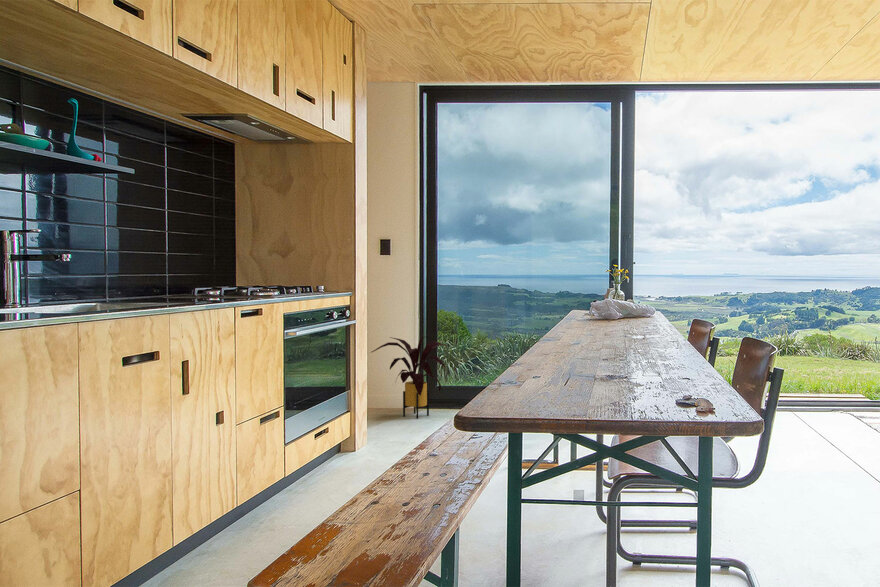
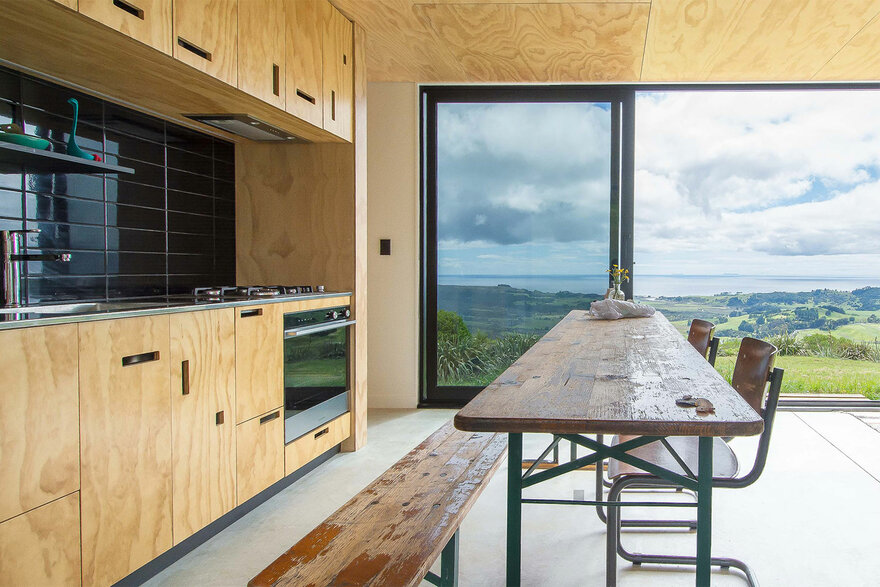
- house plant (412, 376)
